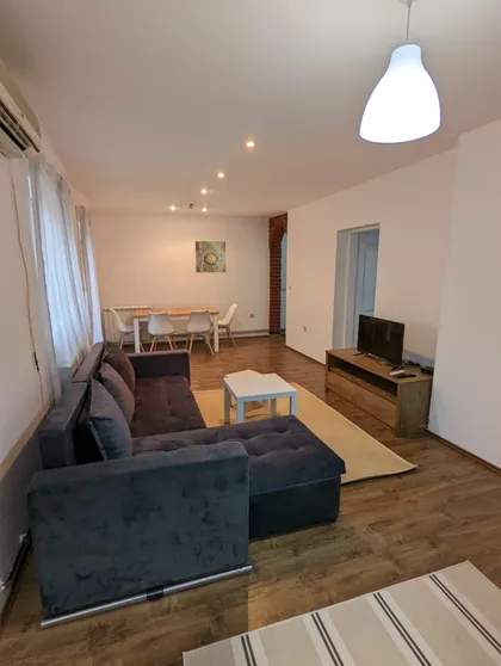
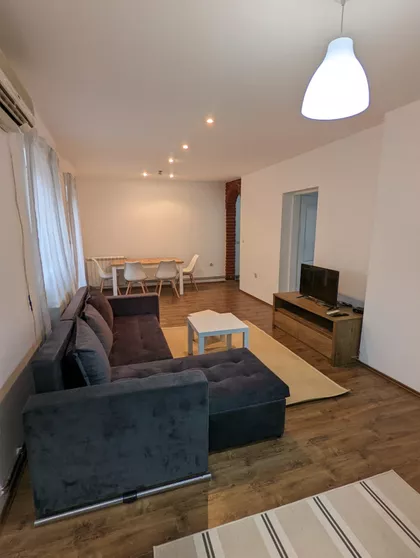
- wall art (210, 257)
